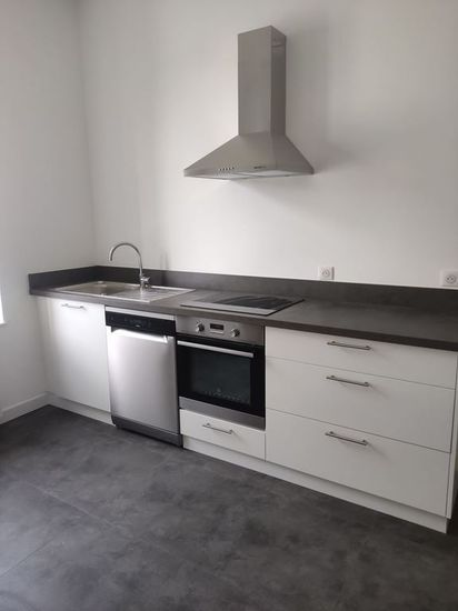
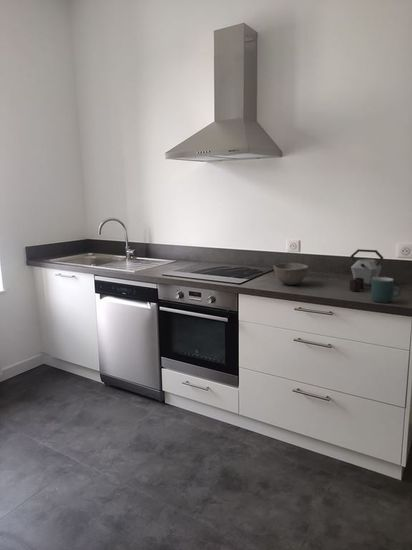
+ bowl (290, 274)
+ kettle (362, 268)
+ mug (386, 290)
